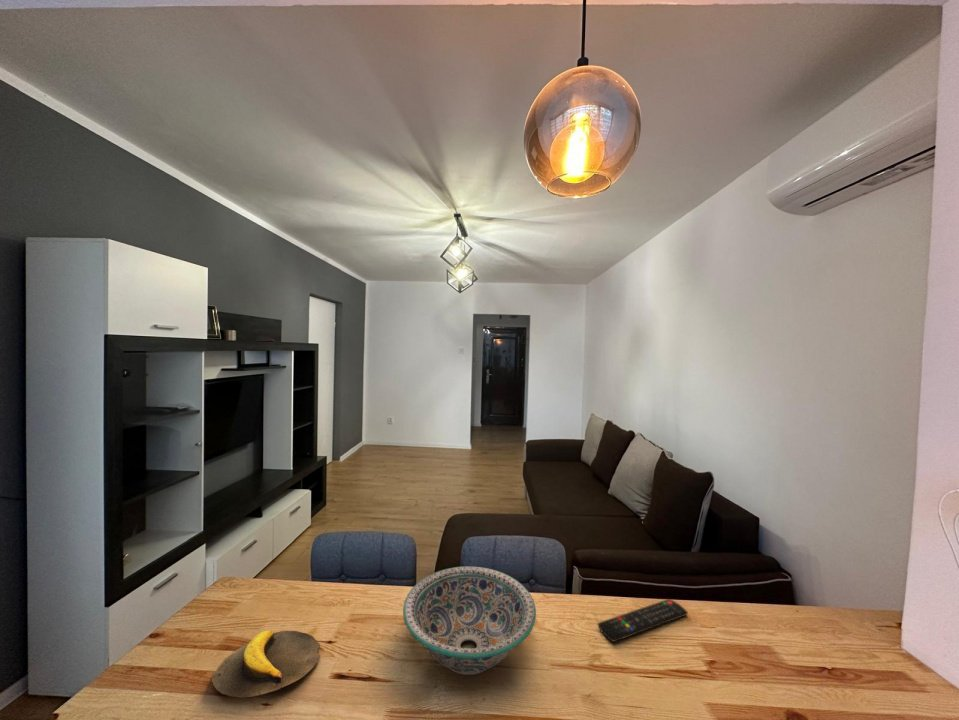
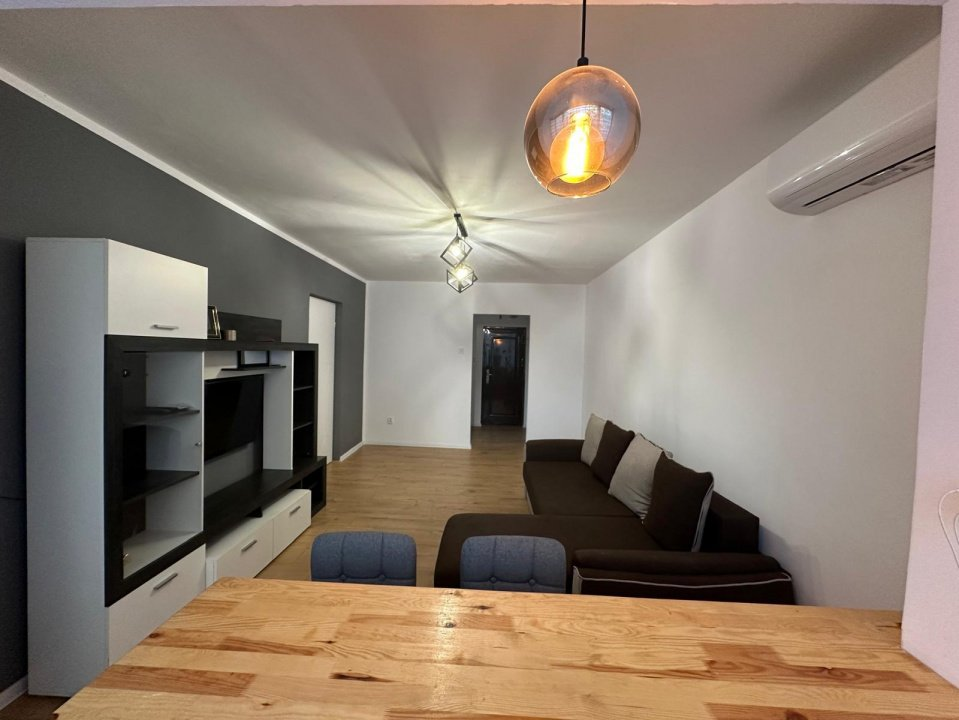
- remote control (644, 619)
- banana (269, 654)
- decorative bowl (469, 627)
